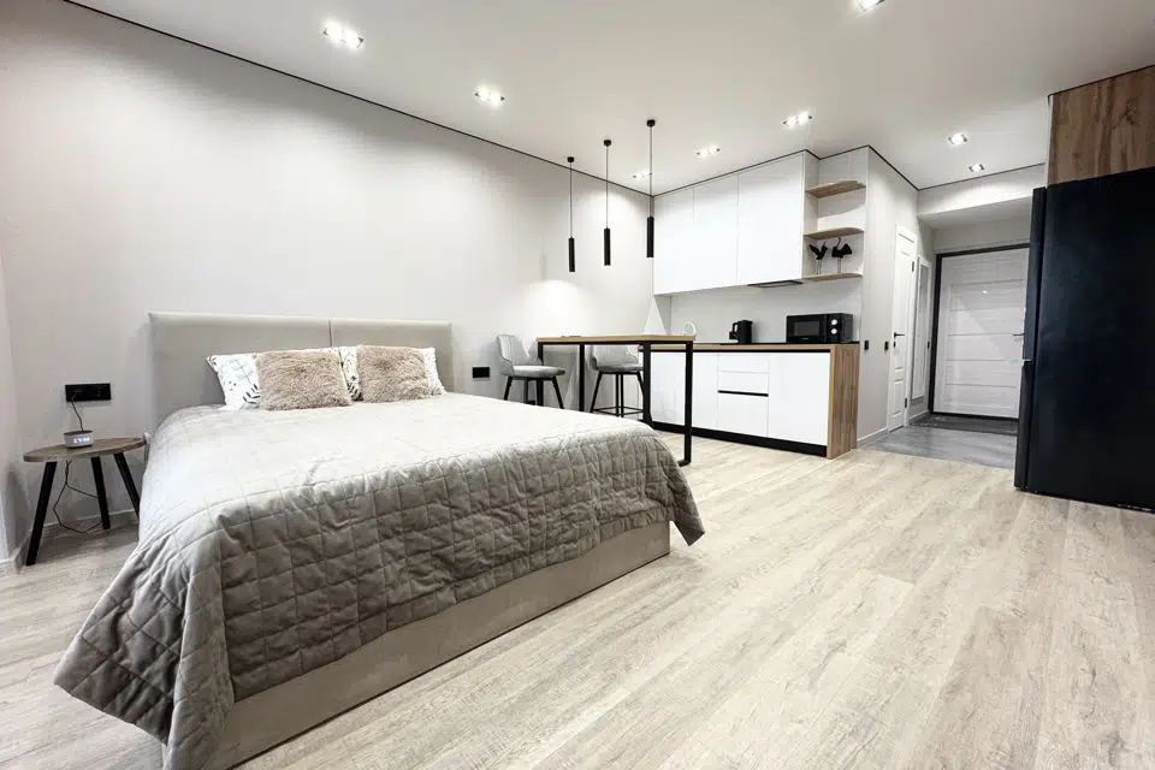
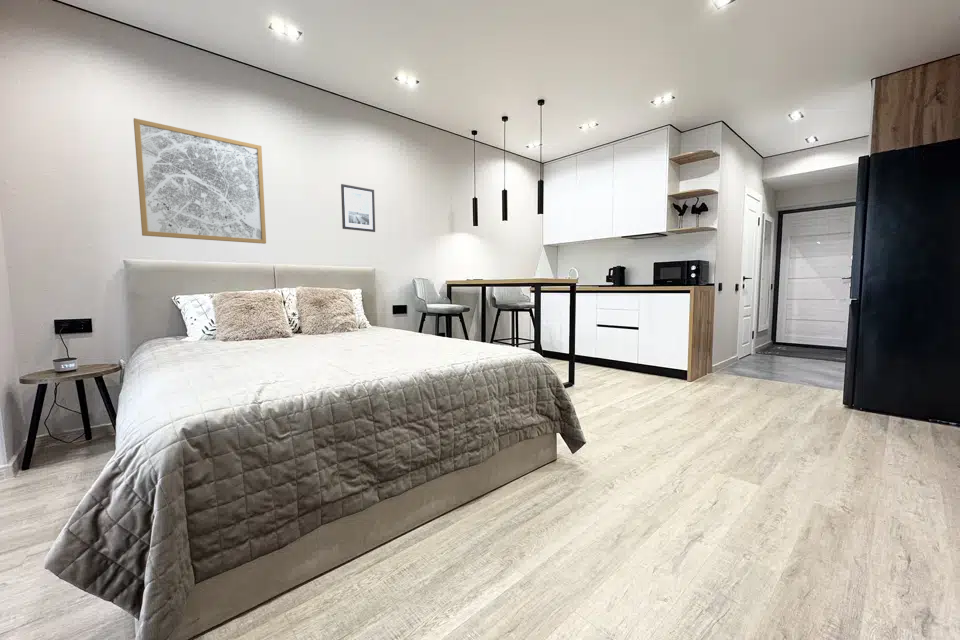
+ wall art (206, 187)
+ wall art (358, 208)
